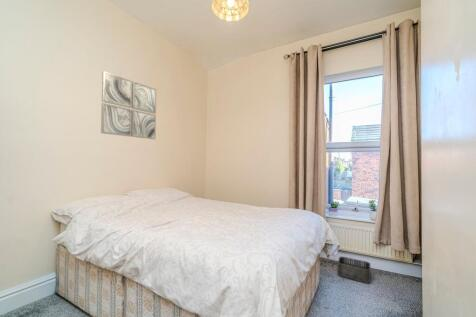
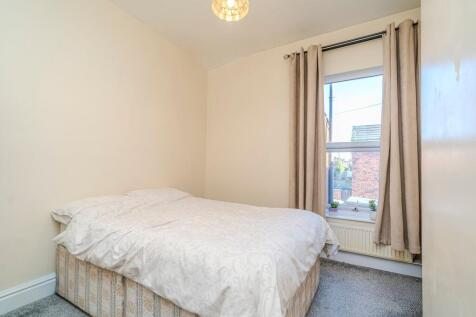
- storage bin (353, 269)
- wall art (131, 109)
